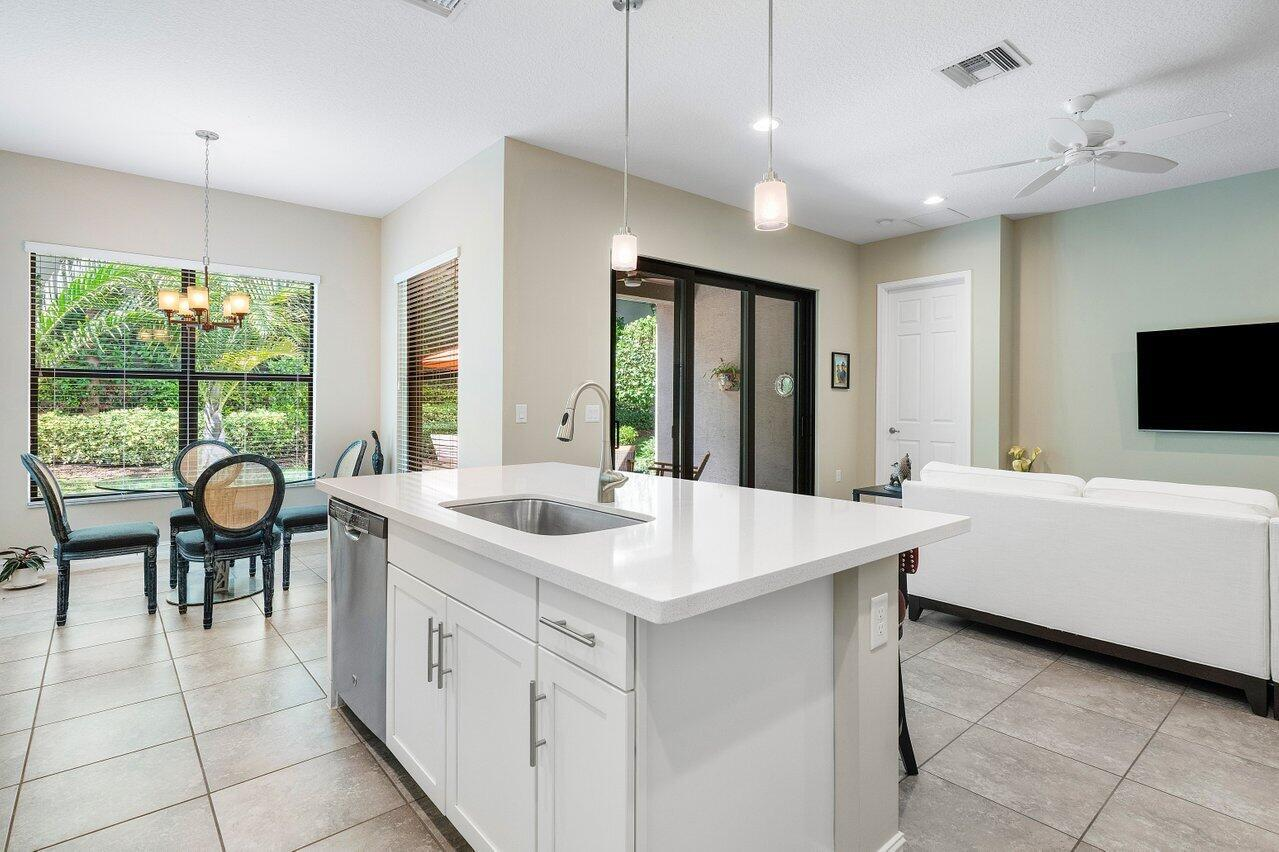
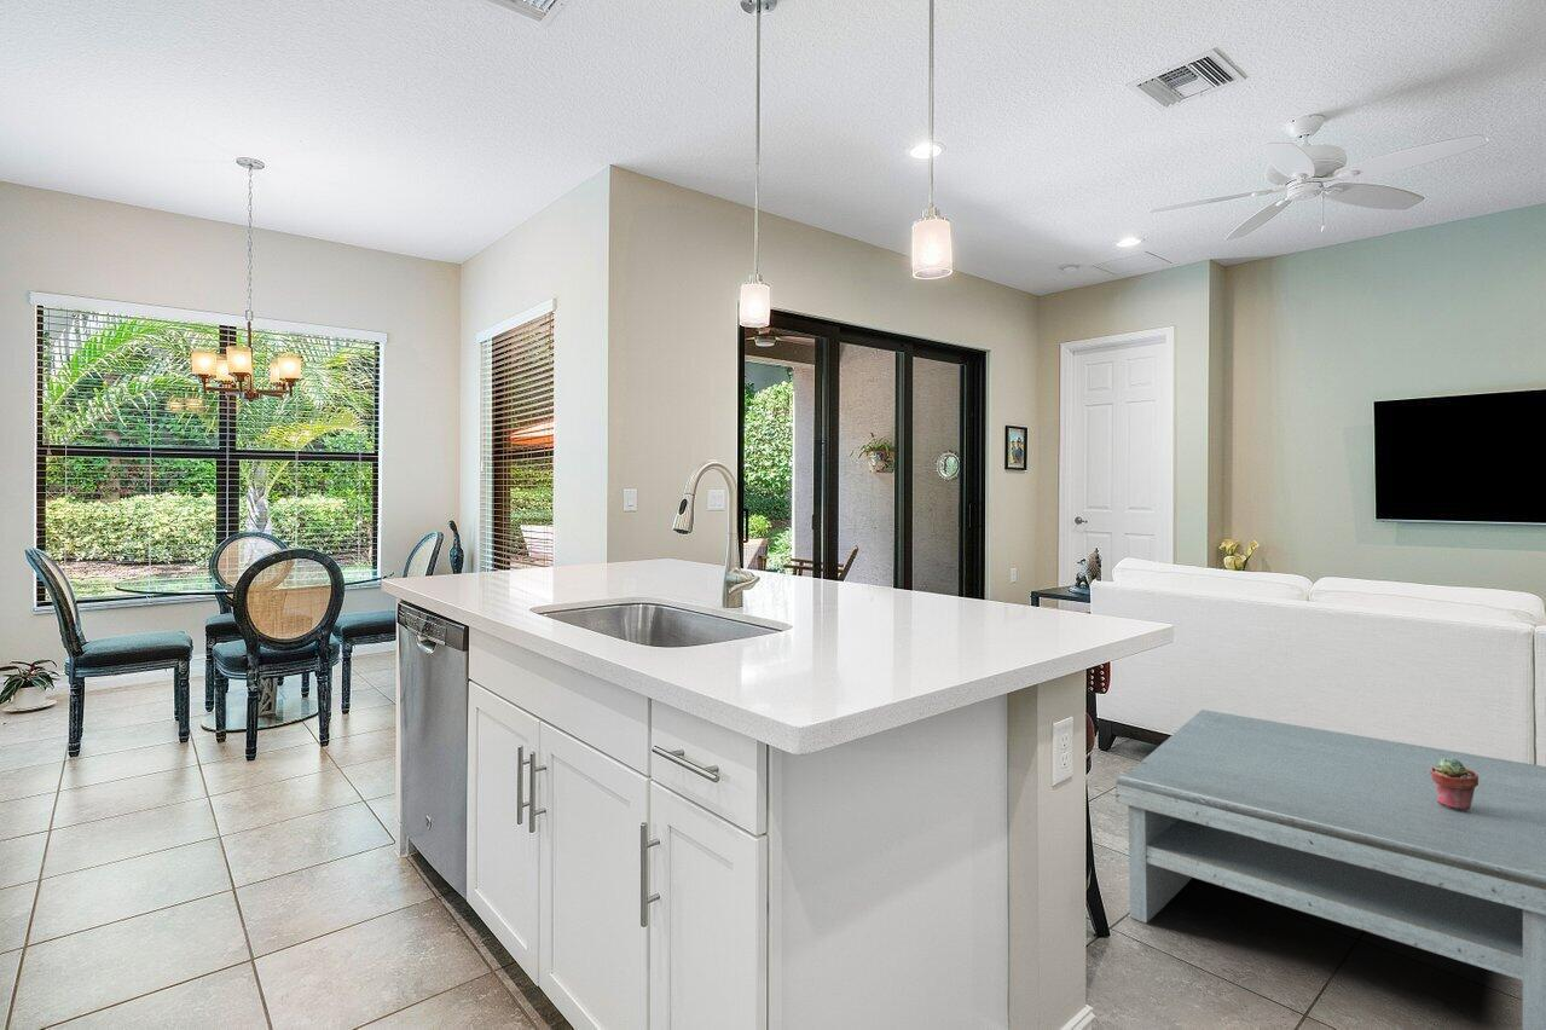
+ potted succulent (1454, 774)
+ coffee table (1336, 846)
